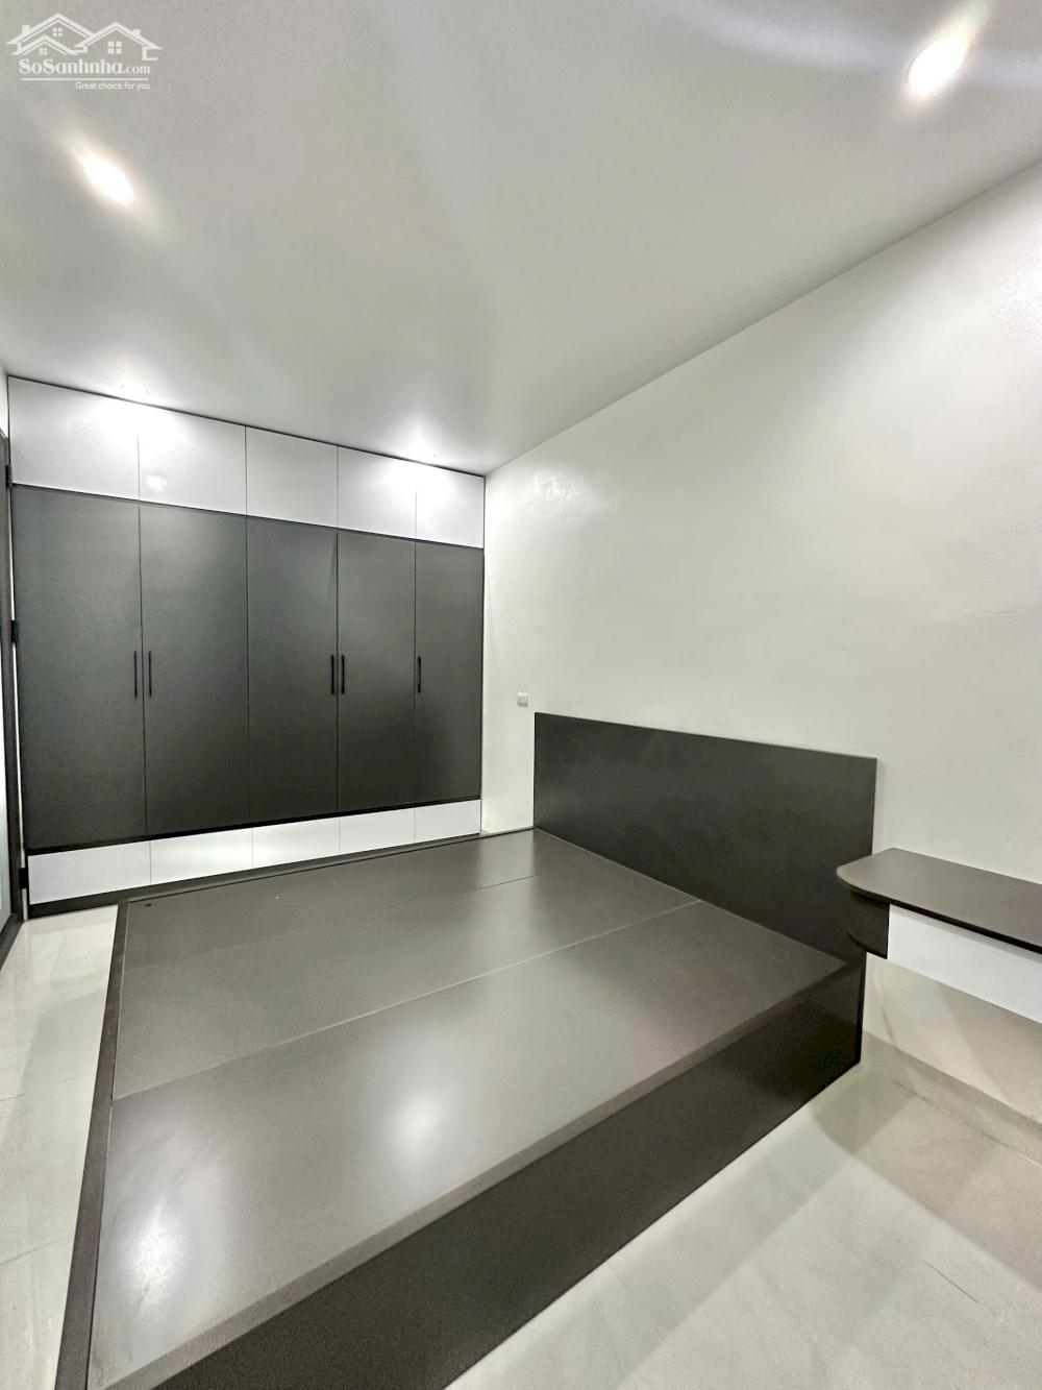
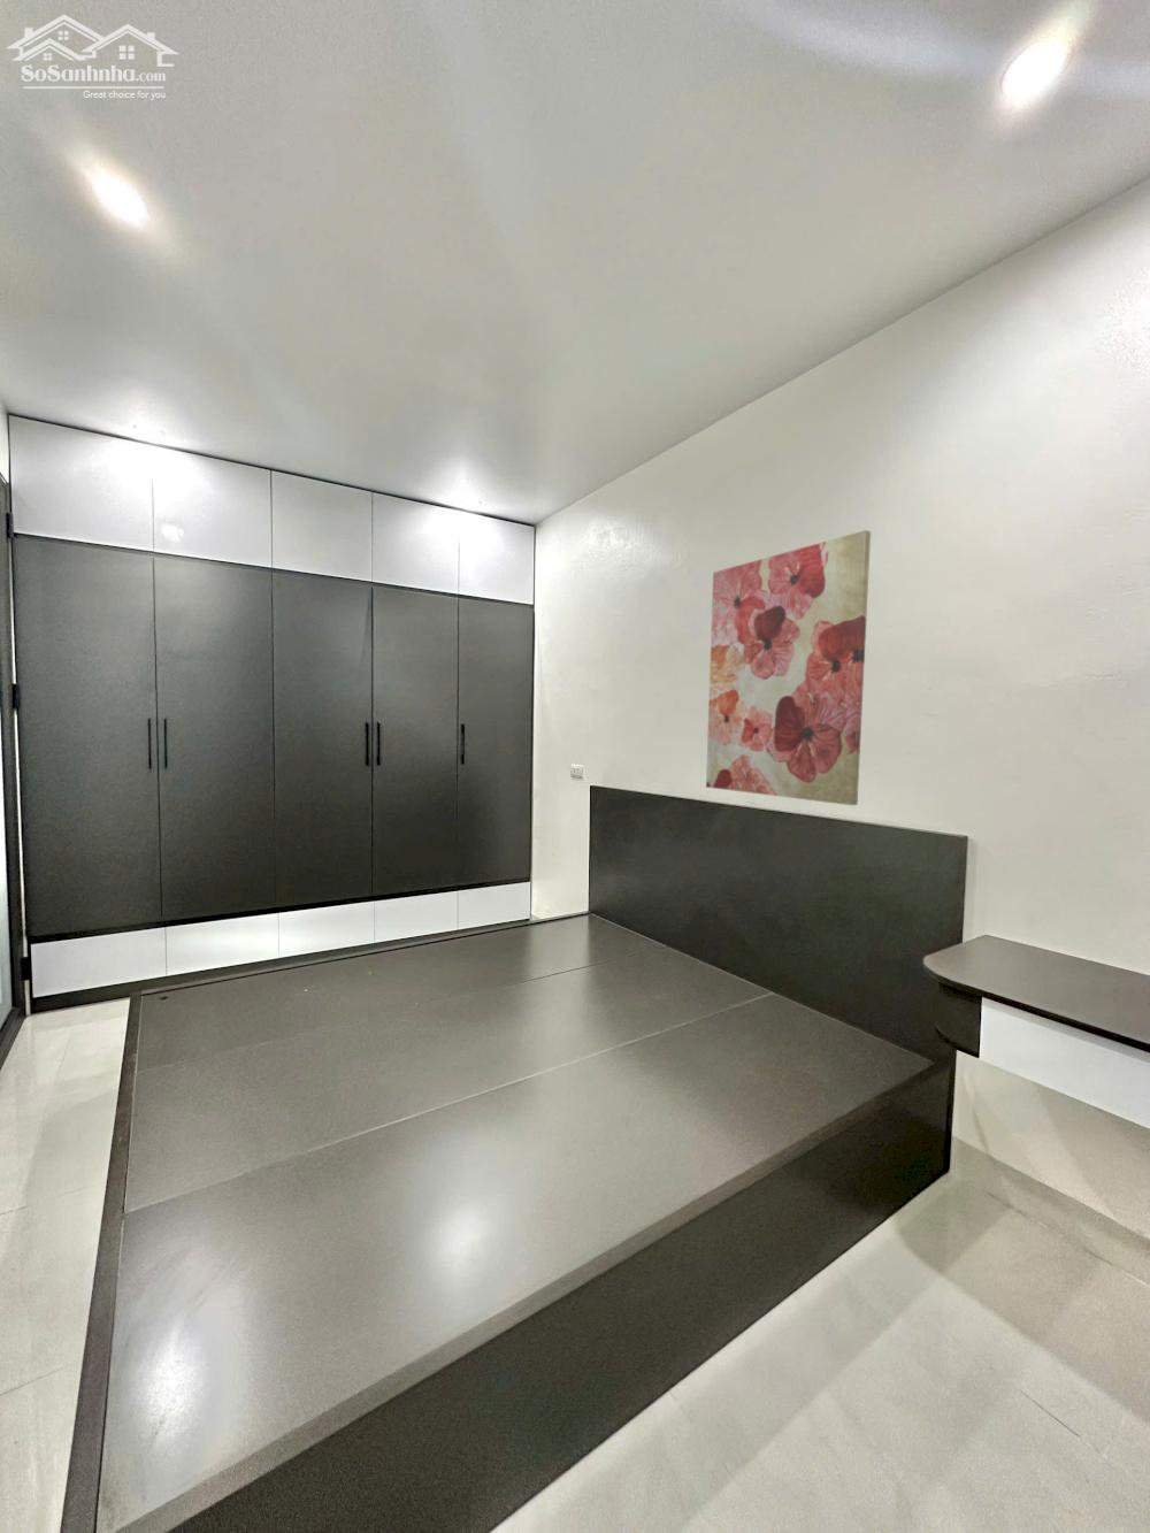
+ wall art (778, 677)
